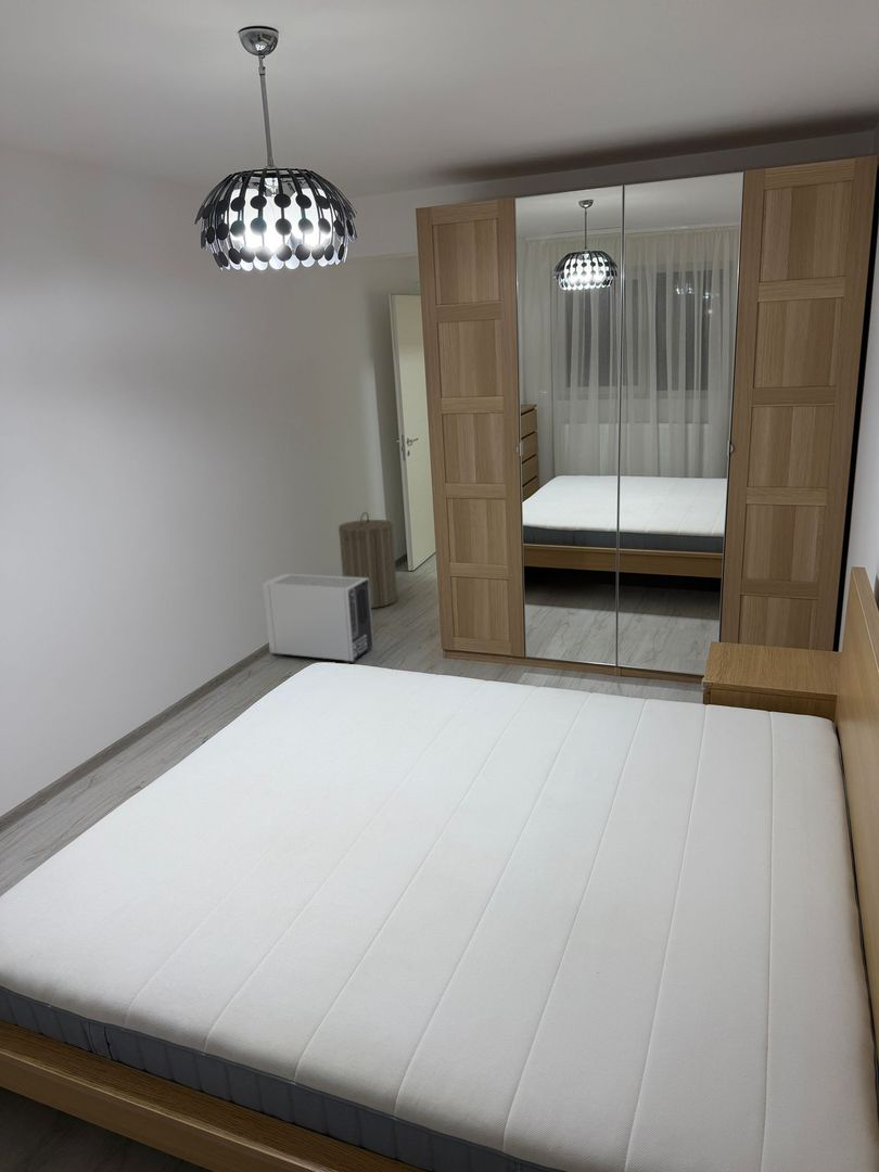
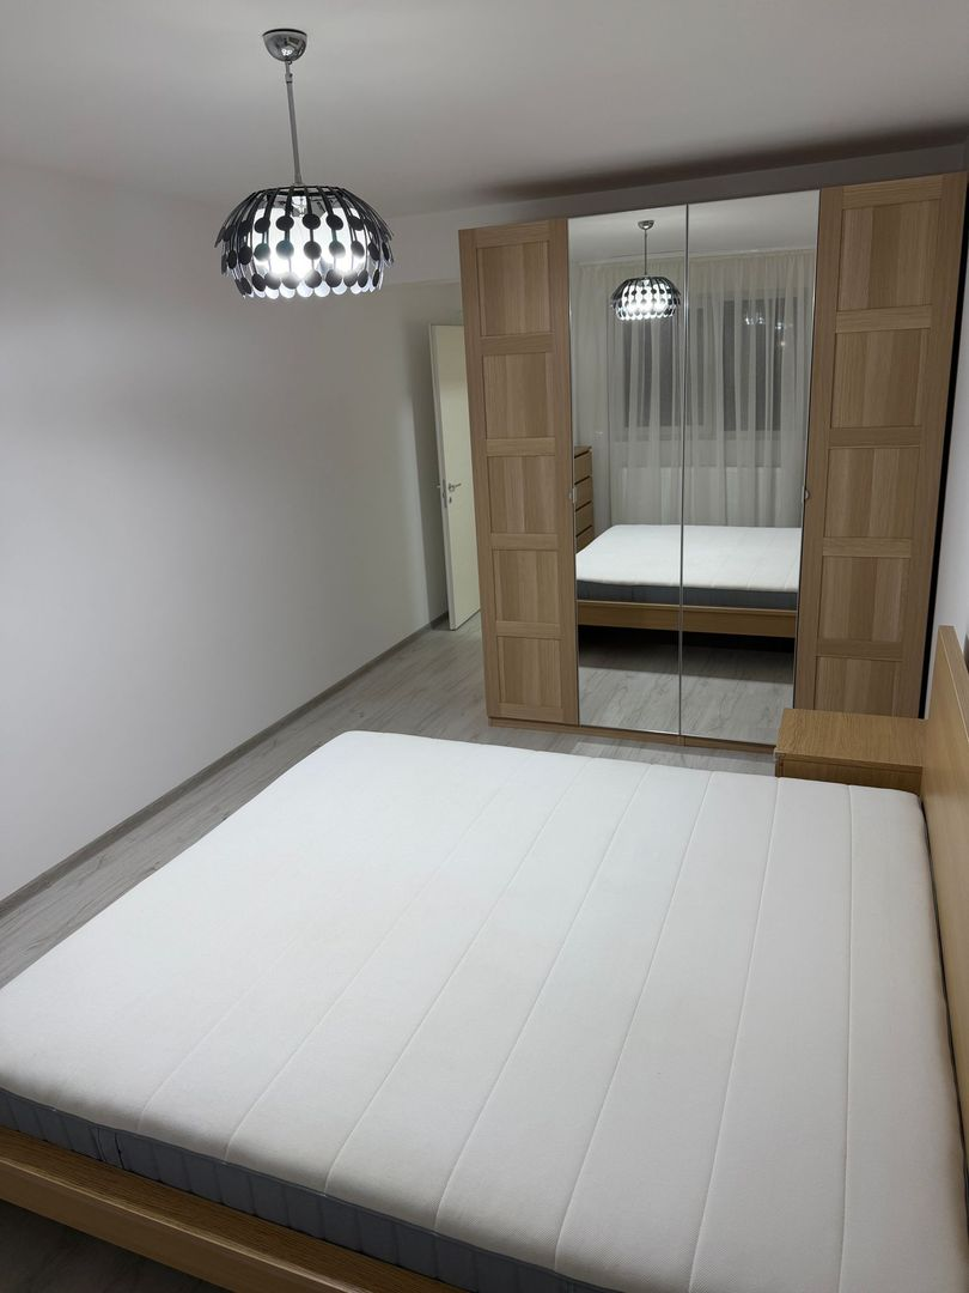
- laundry hamper (368, 557)
- air purifier (318, 616)
